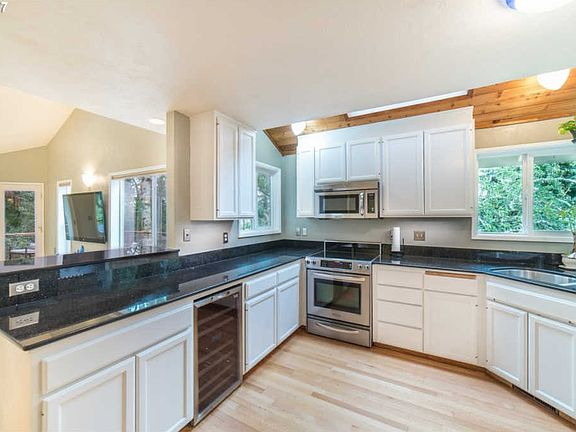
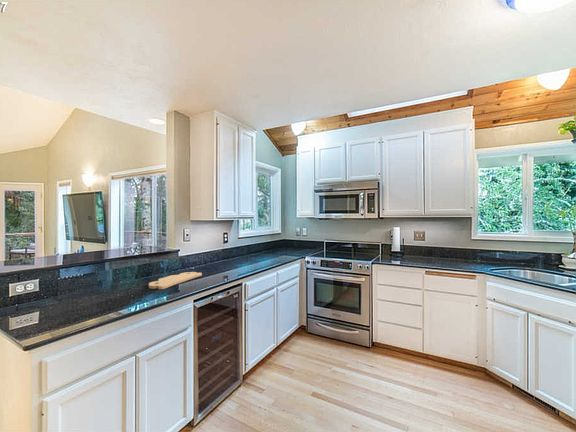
+ cutting board (174, 279)
